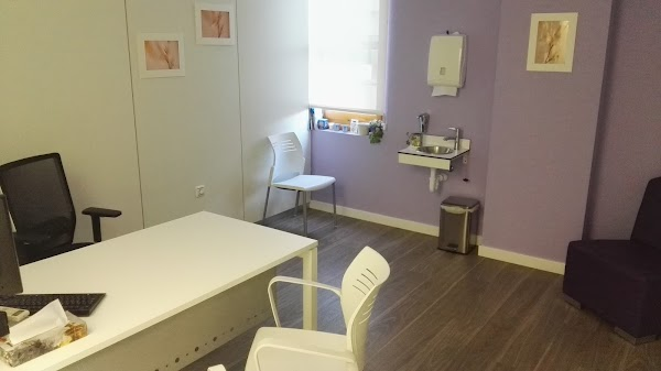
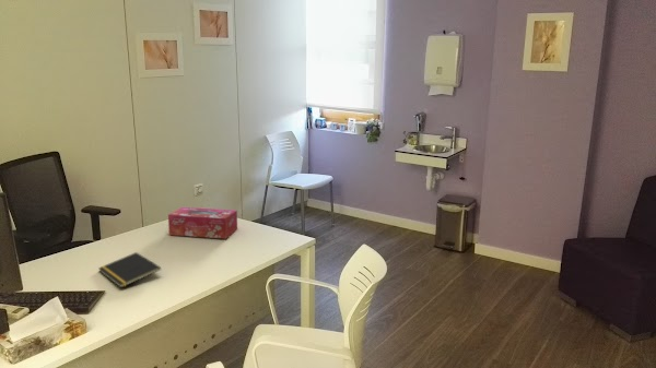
+ notepad (129, 269)
+ tissue box (203, 222)
